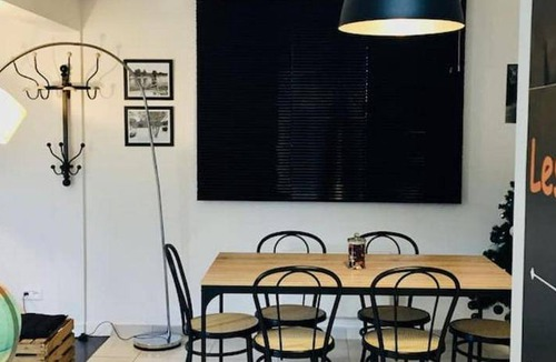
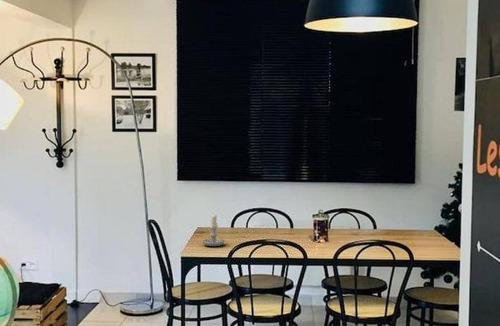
+ candle (213, 229)
